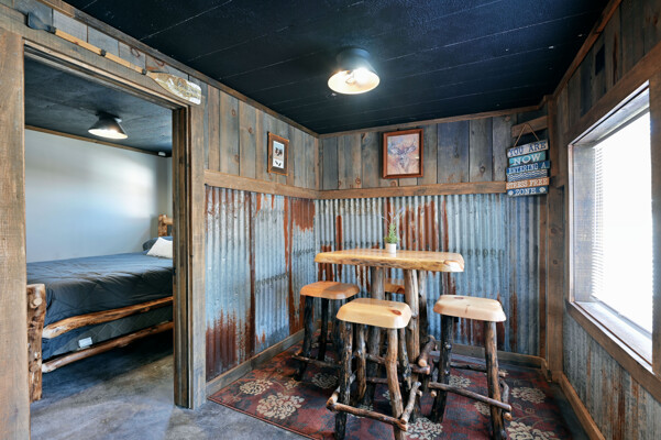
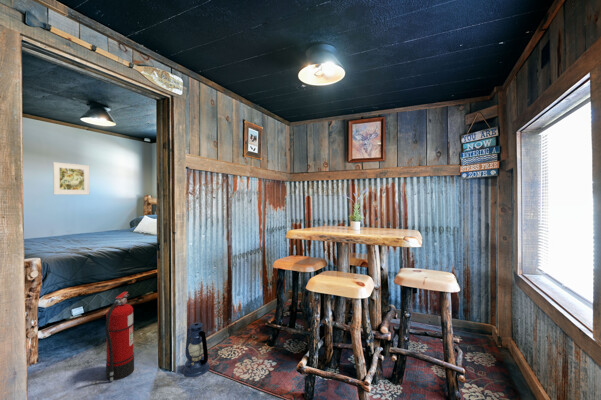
+ fire extinguisher (118, 335)
+ lantern (196, 346)
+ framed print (72, 179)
